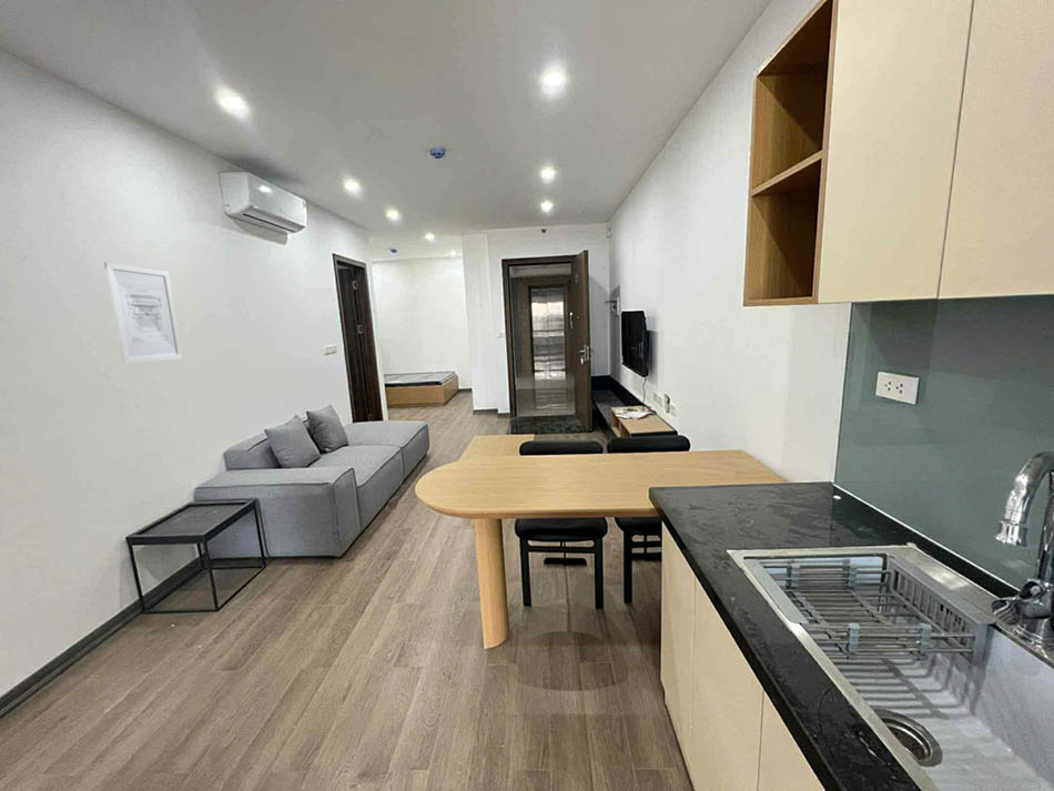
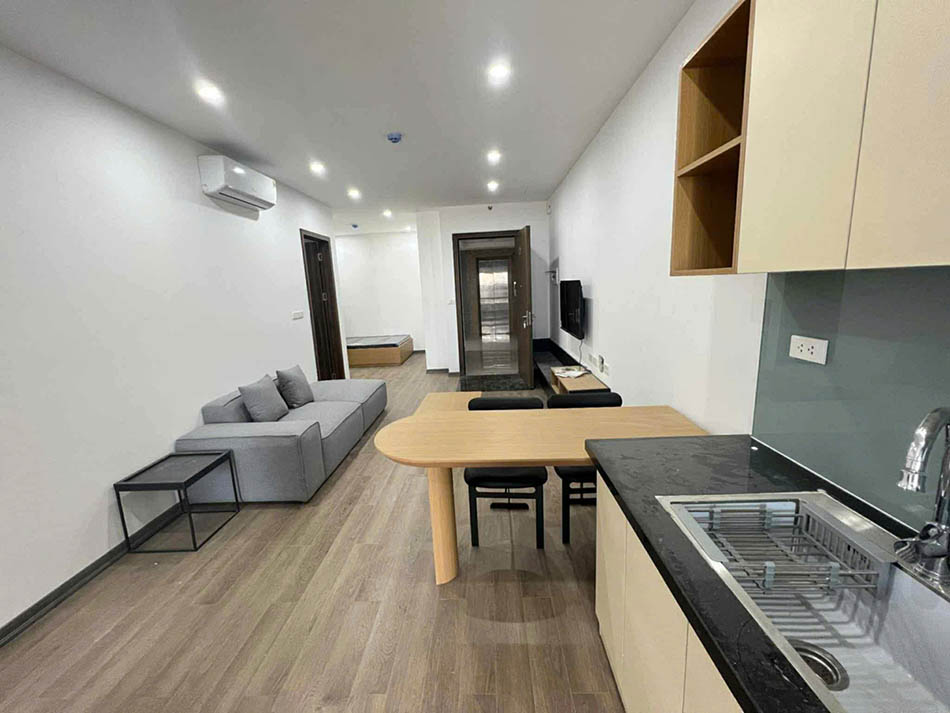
- wall art (146, 314)
